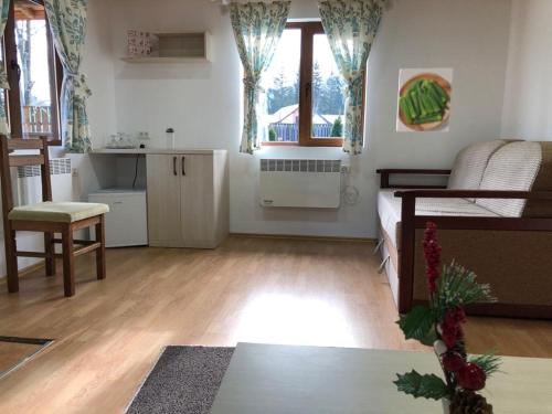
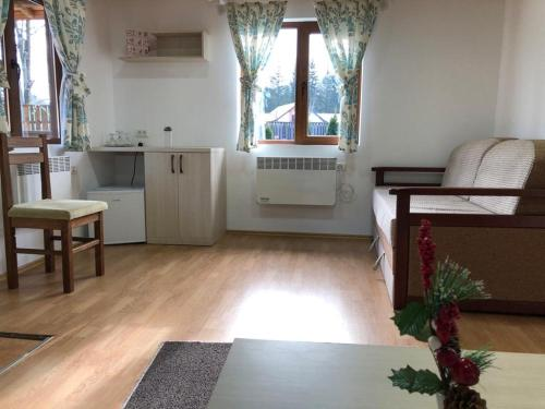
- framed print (424, 99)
